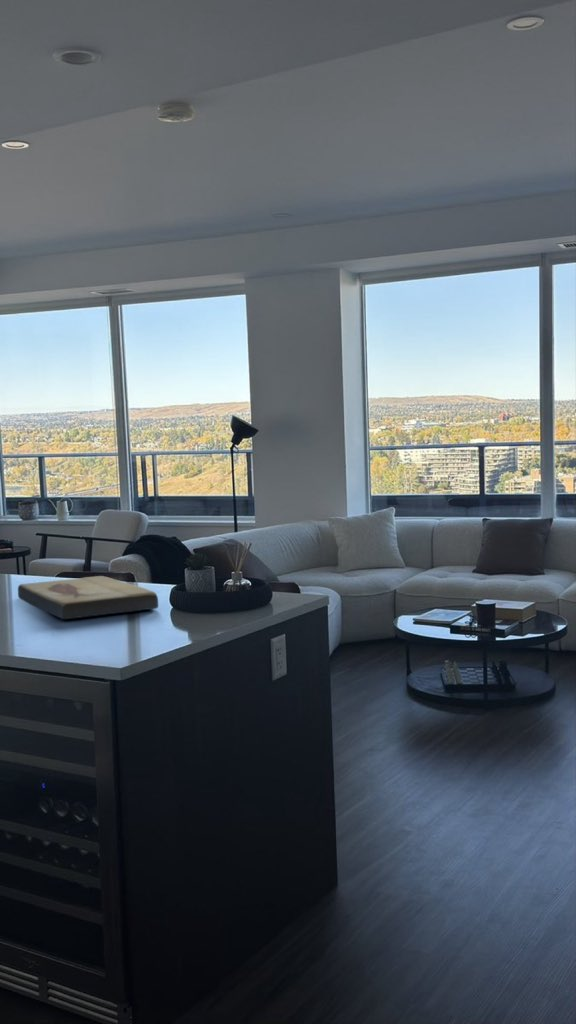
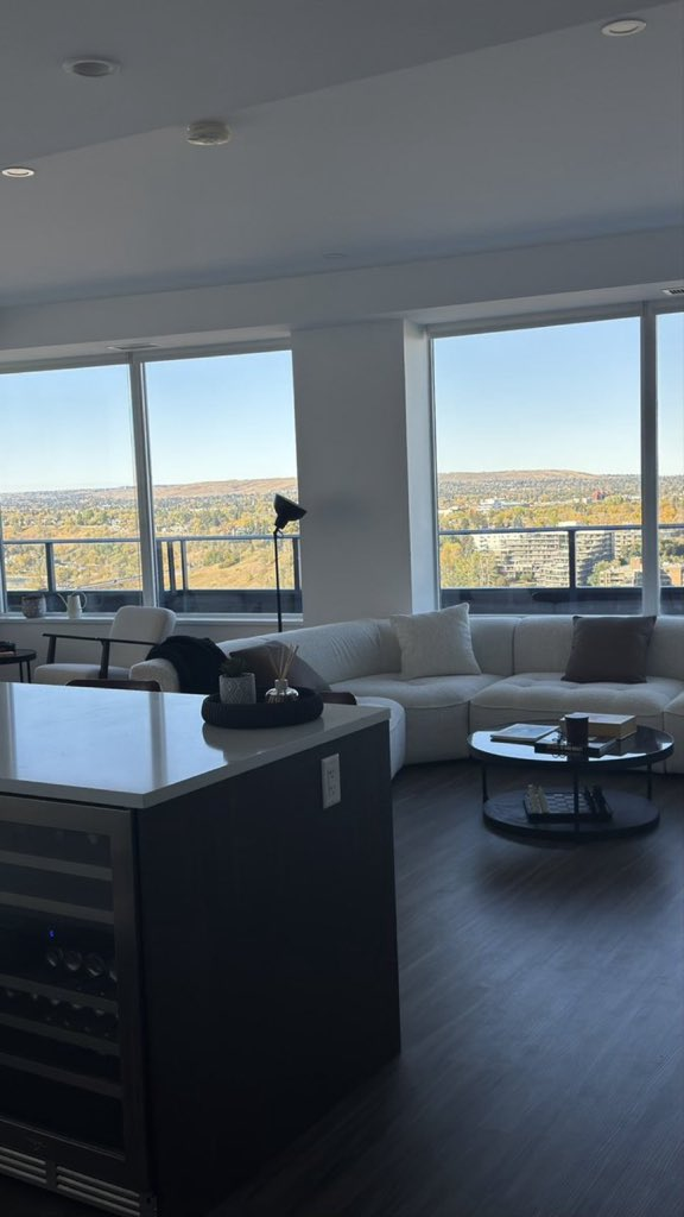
- fish fossil (85, 595)
